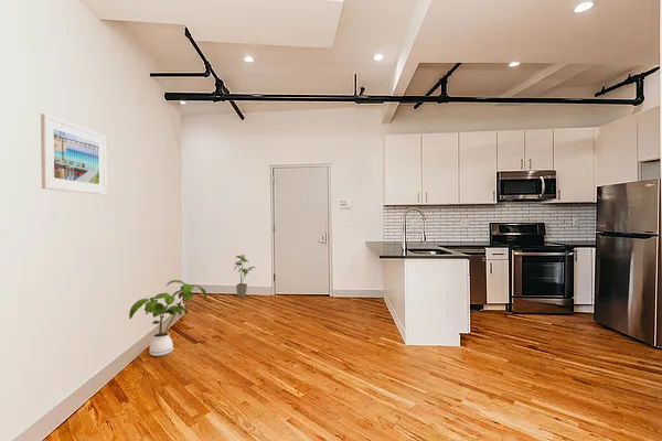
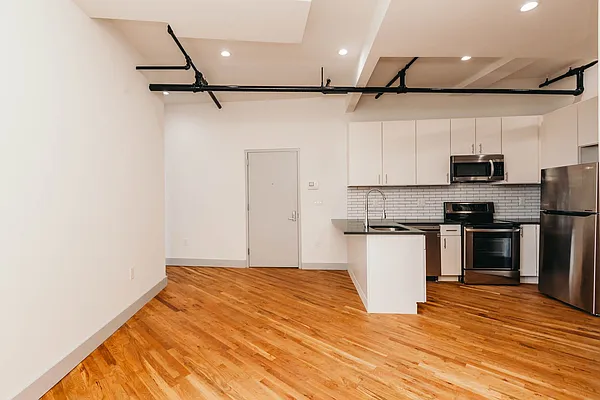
- house plant (244, 275)
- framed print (77, 159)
- house plant (174, 314)
